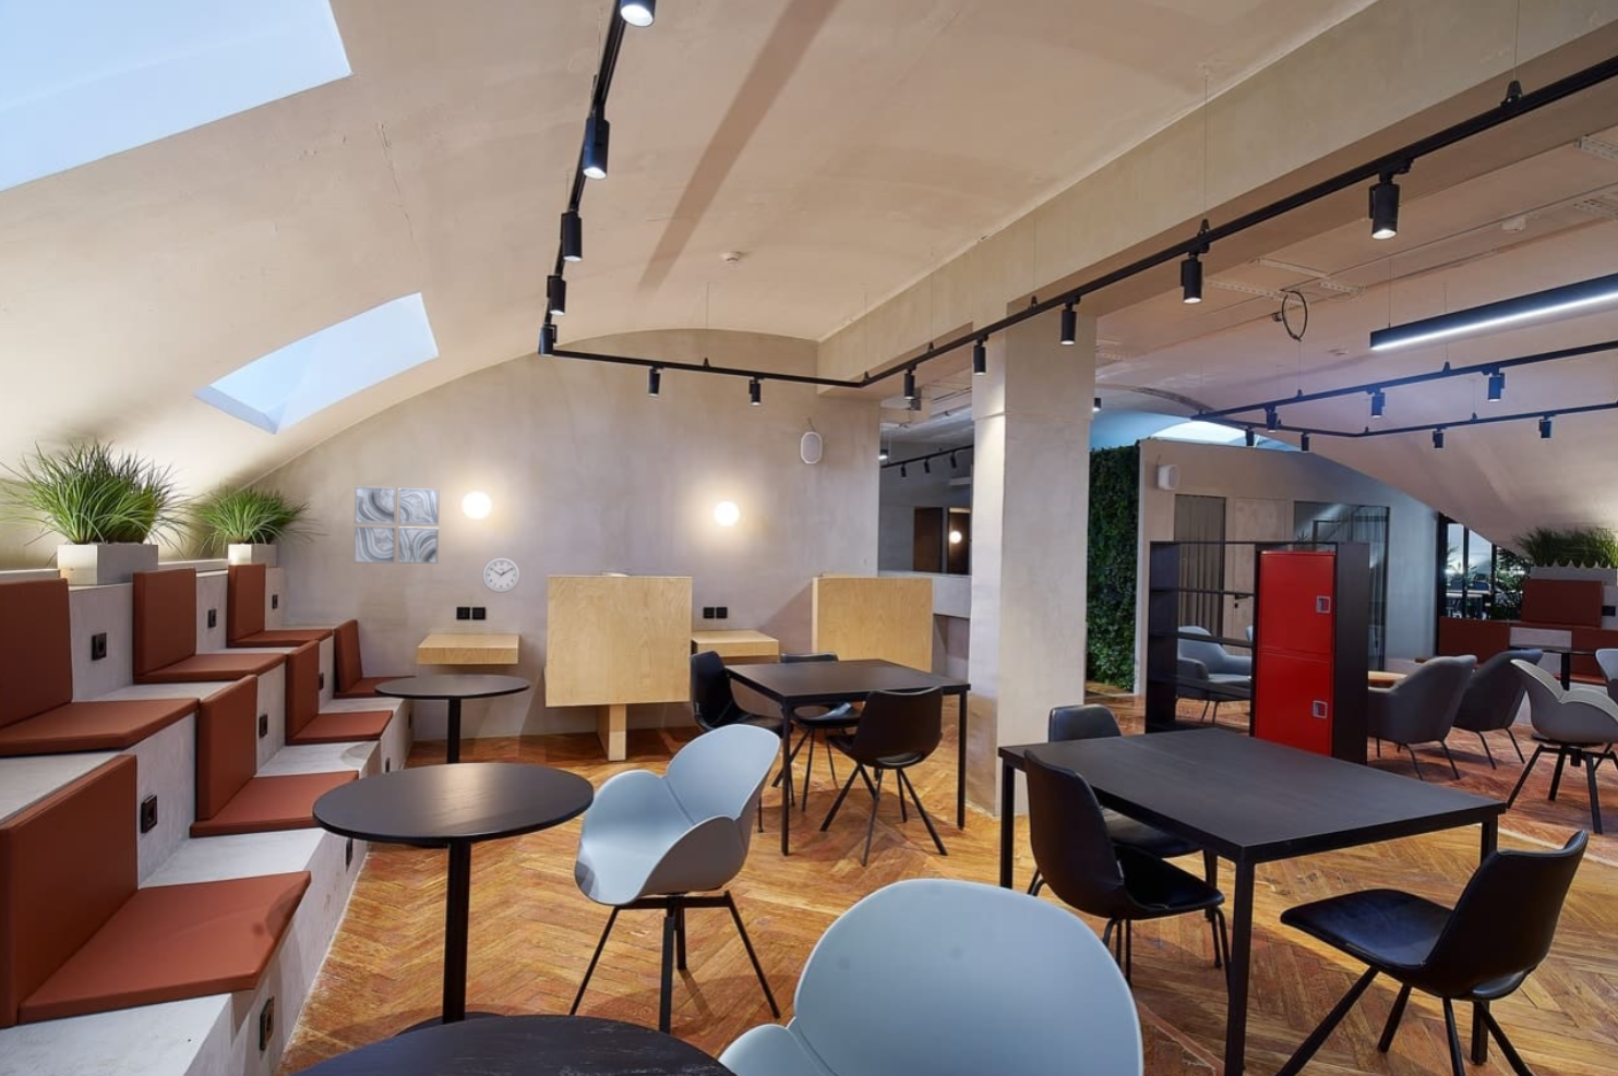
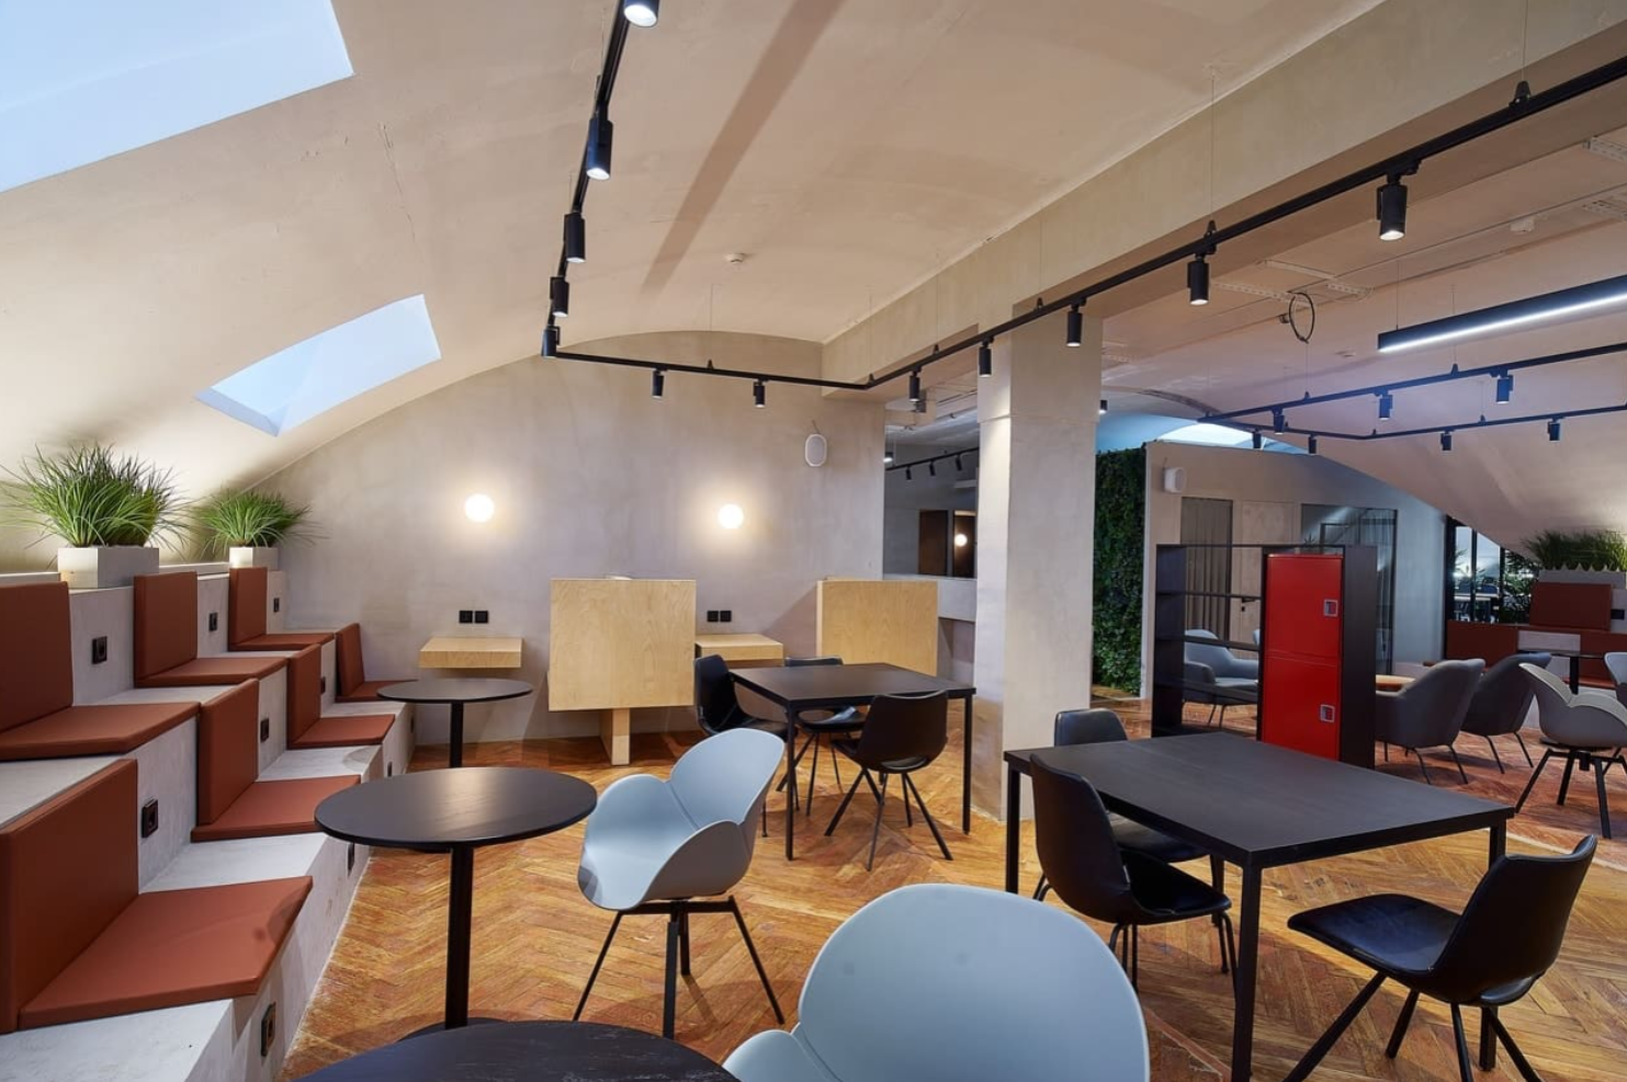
- wall clock (501, 574)
- wall art (399, 526)
